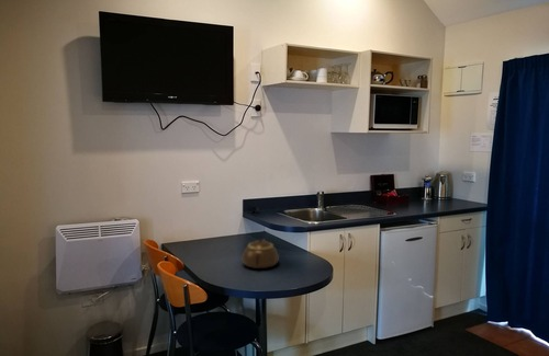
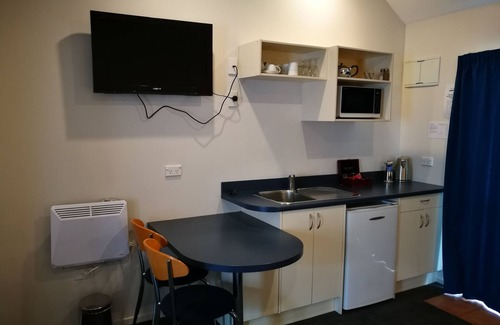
- teapot (259, 251)
